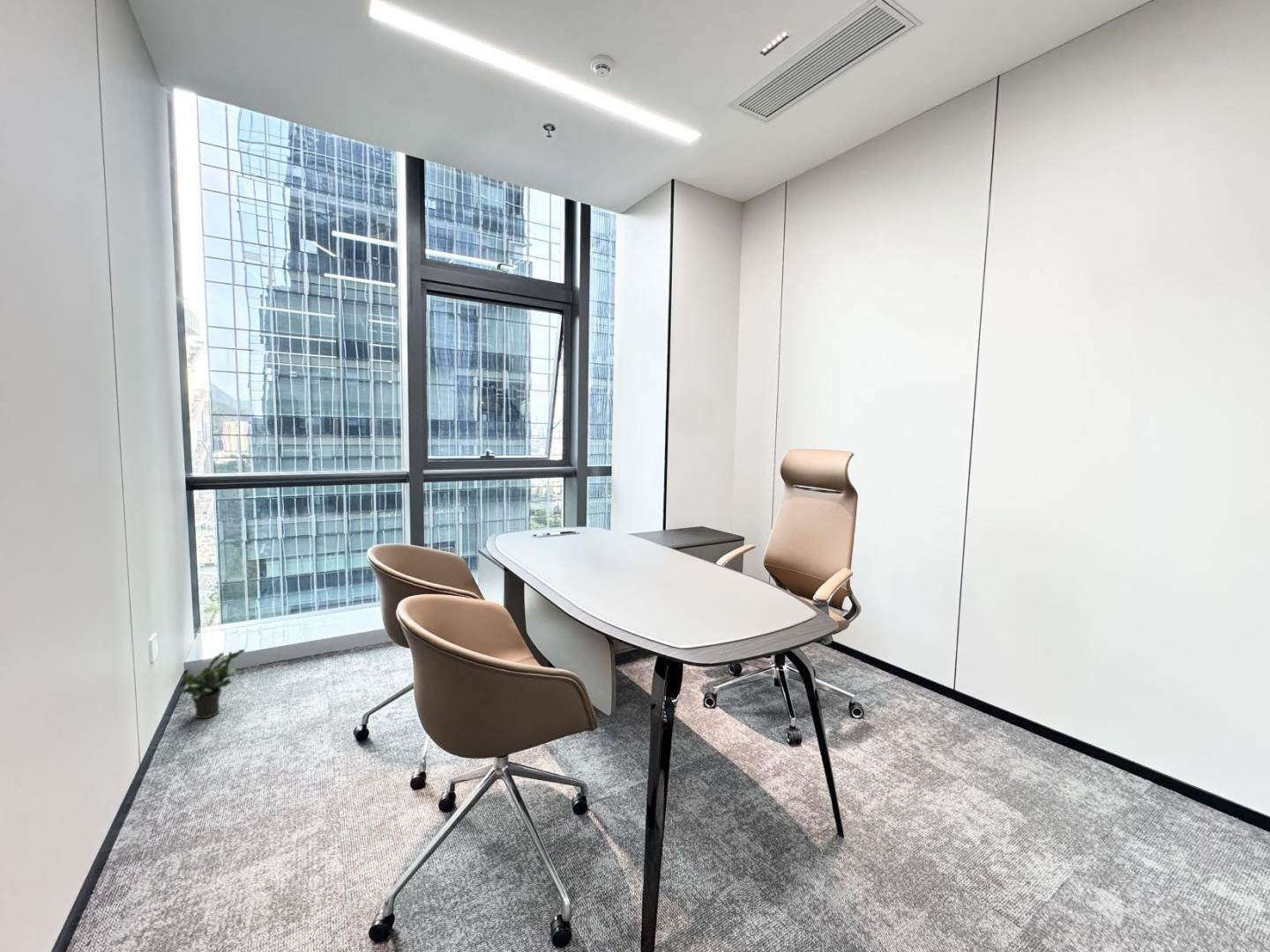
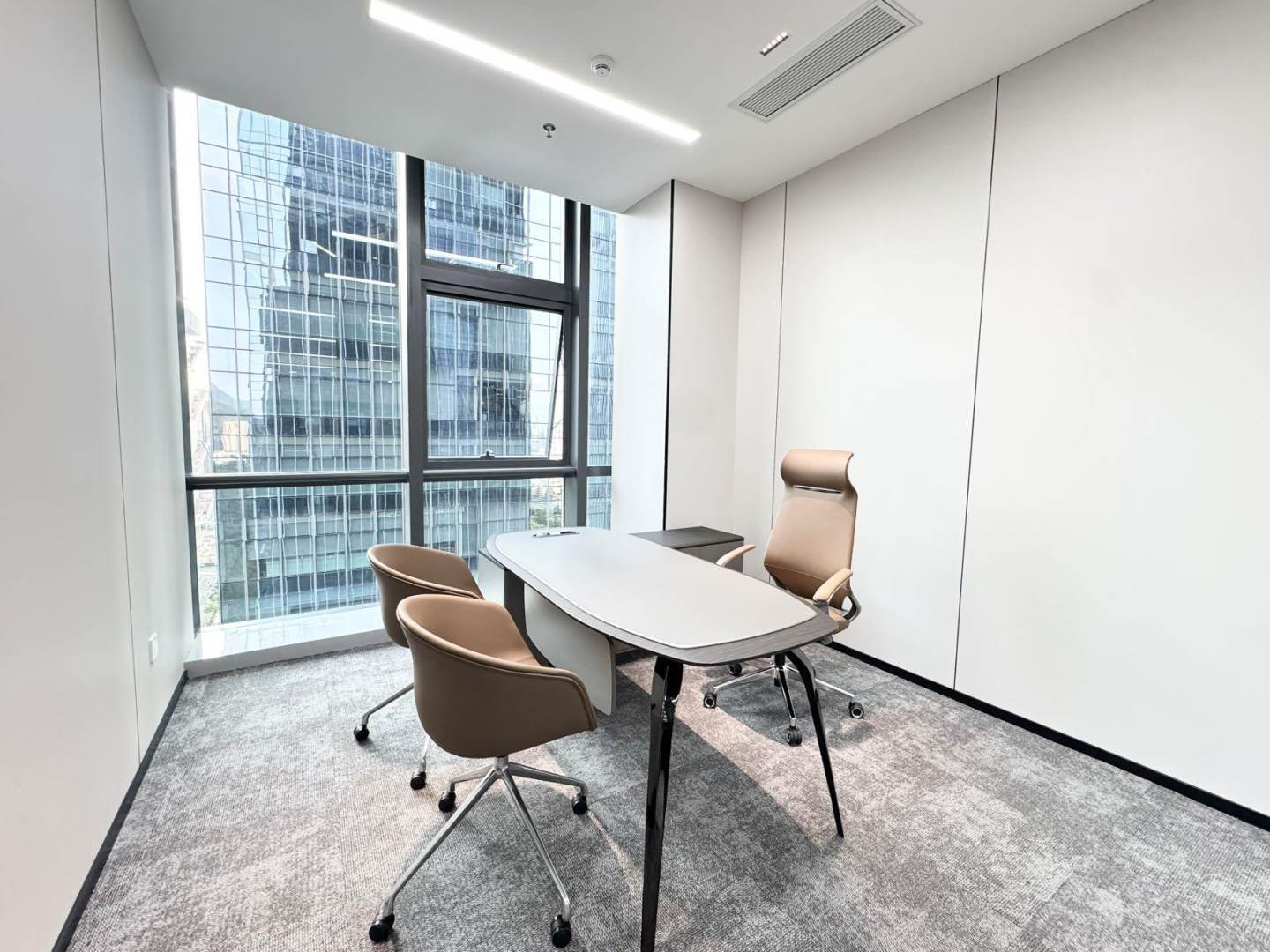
- potted plant (216, 680)
